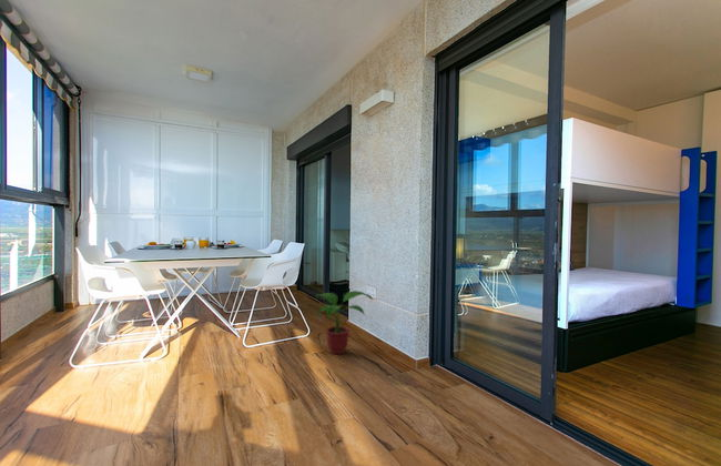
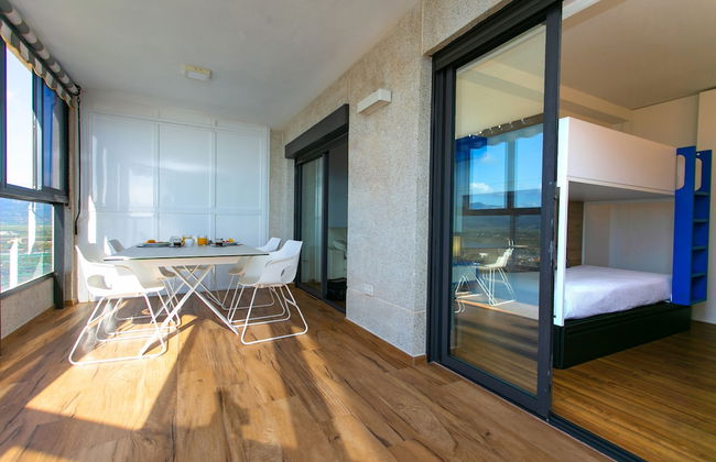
- potted plant (338, 320)
